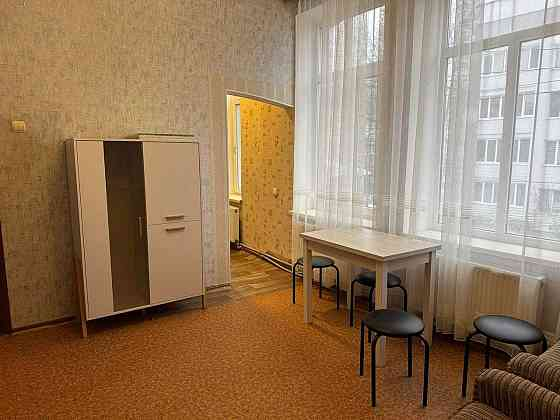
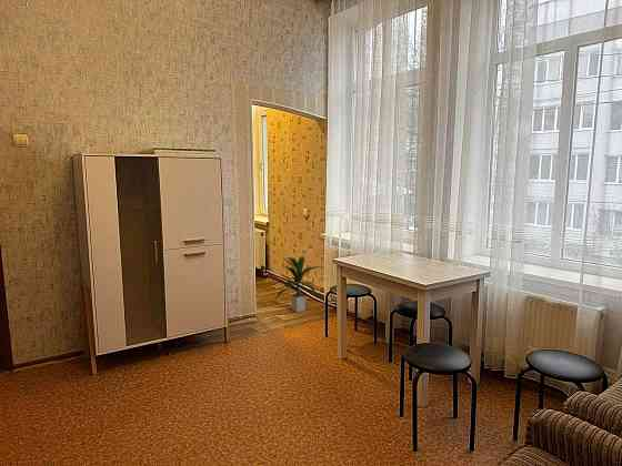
+ indoor plant (295, 282)
